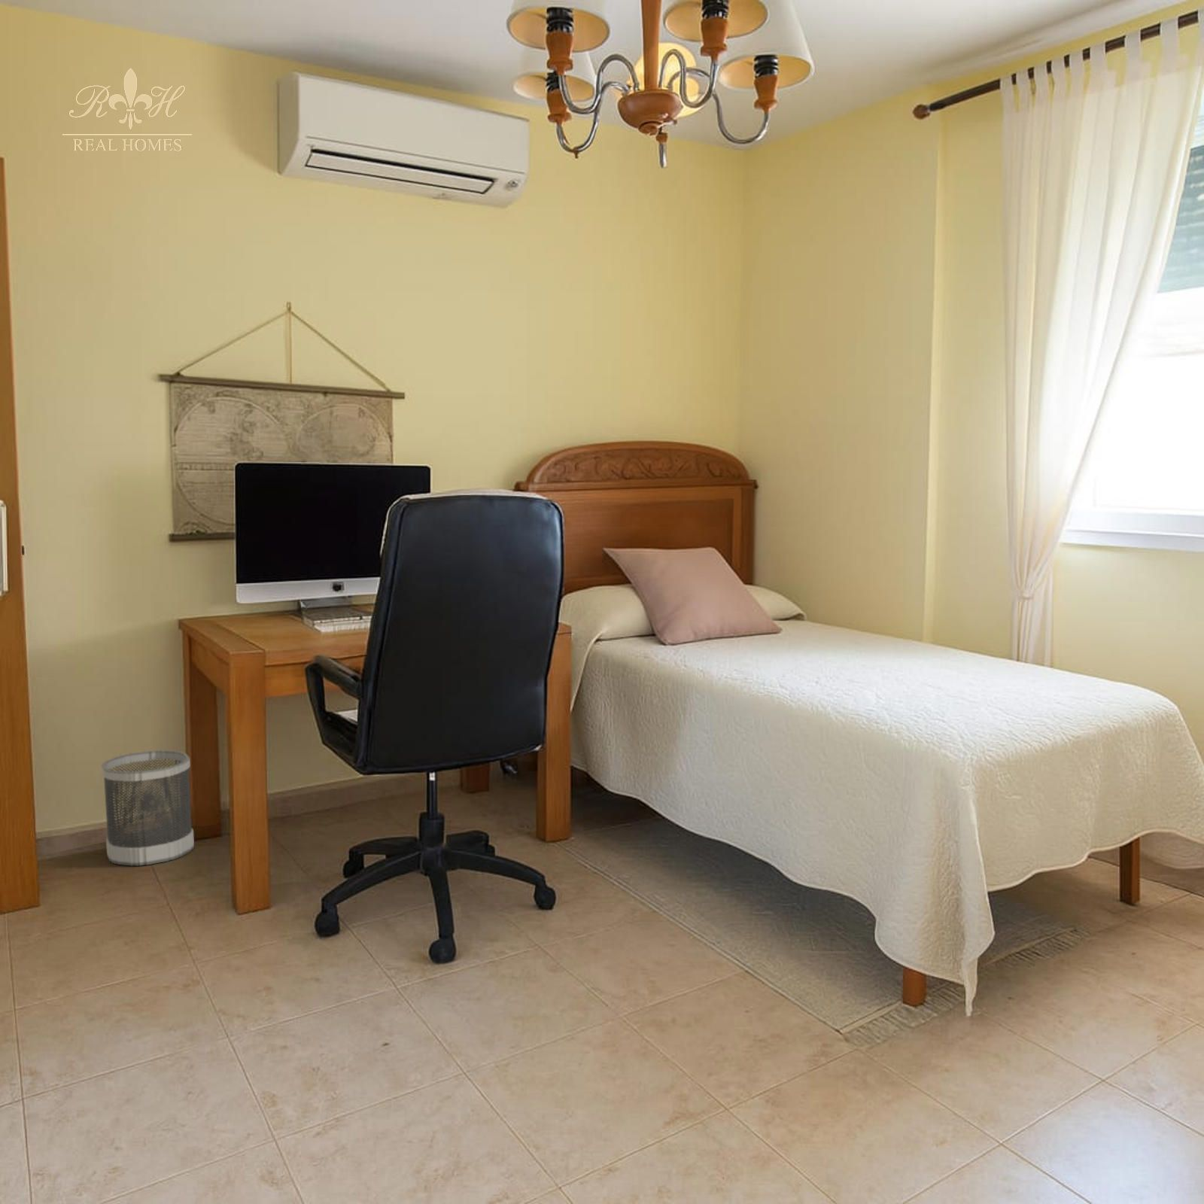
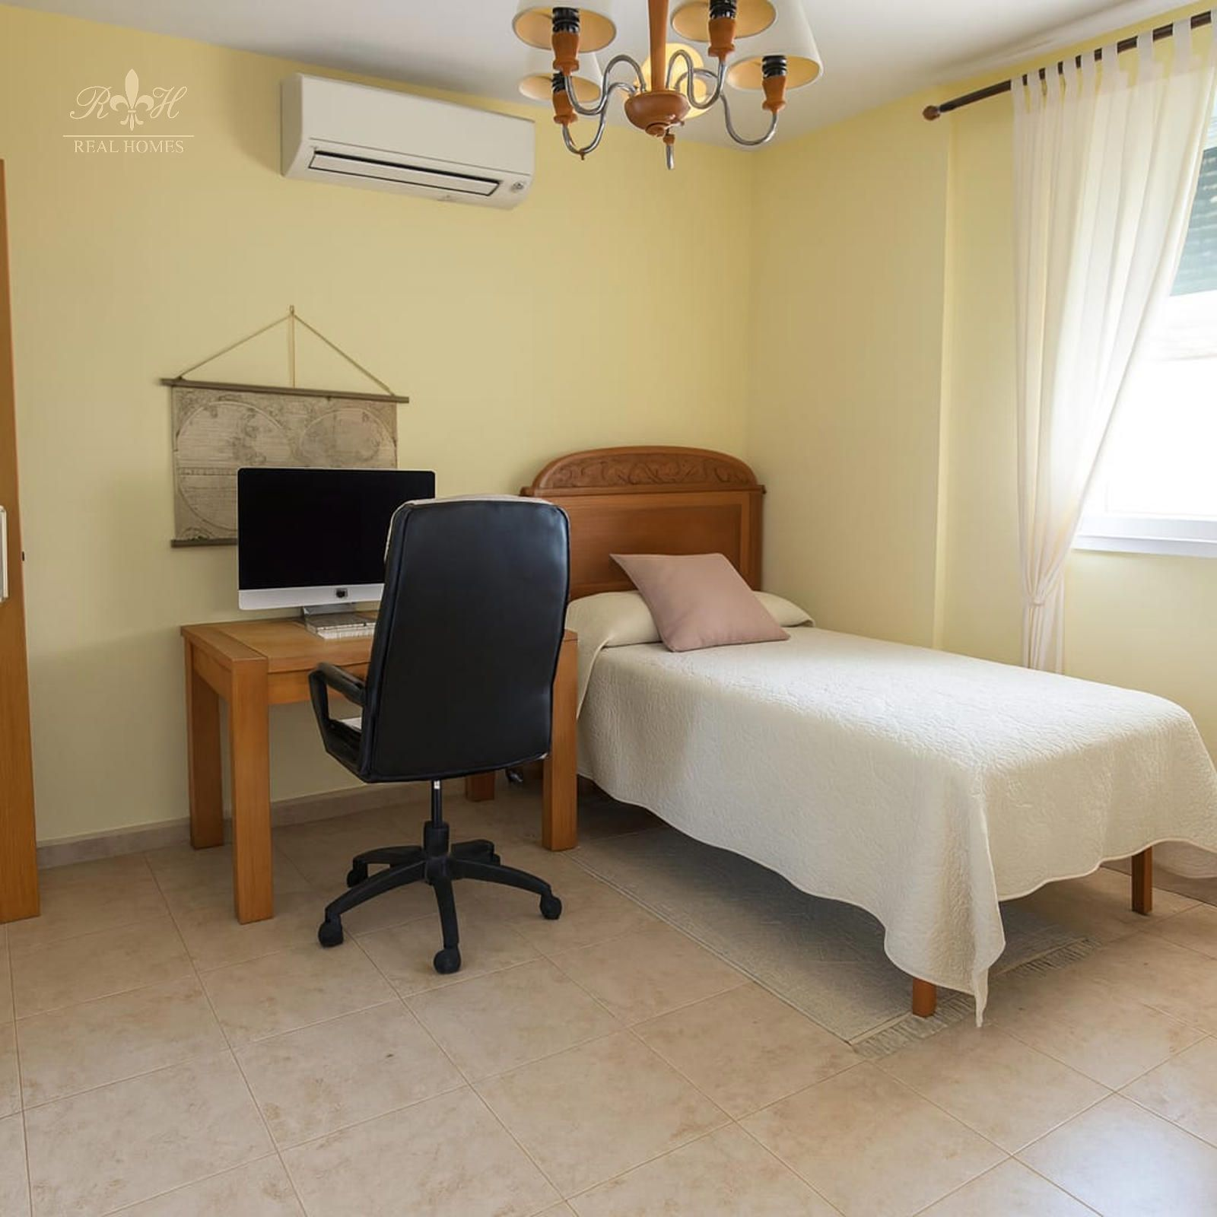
- wastebasket (148, 806)
